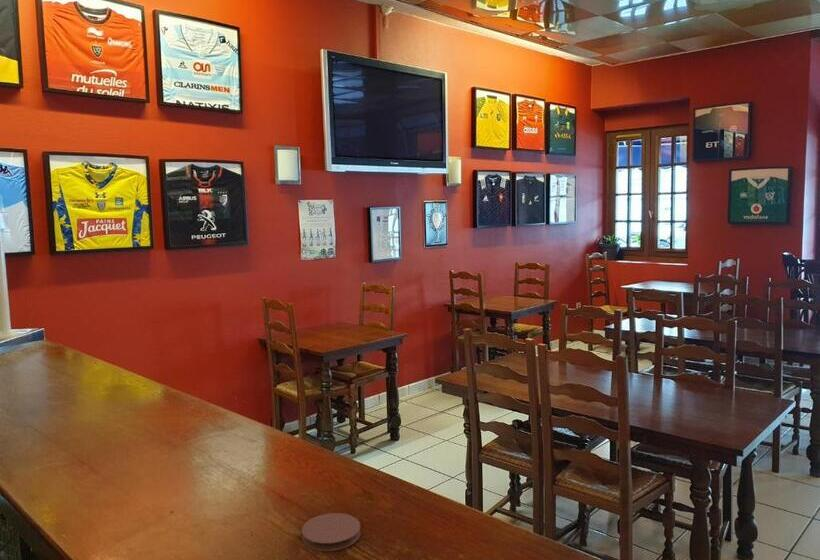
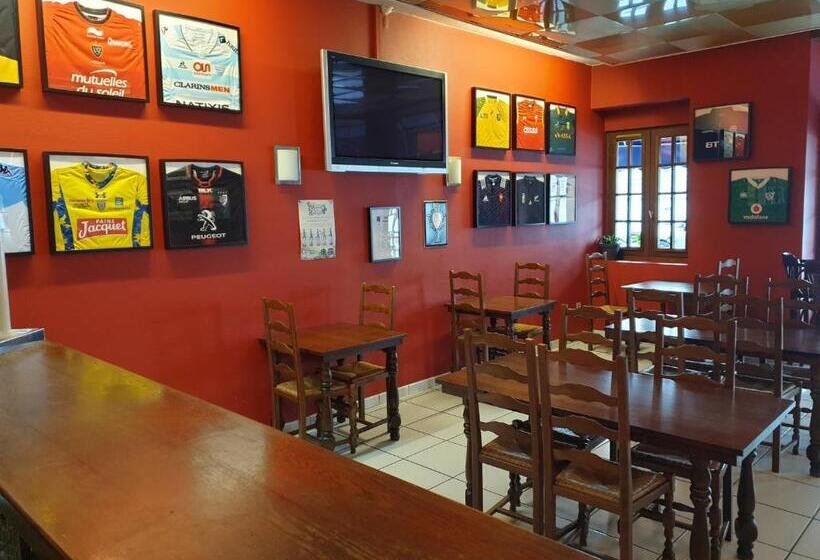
- coaster (331, 531)
